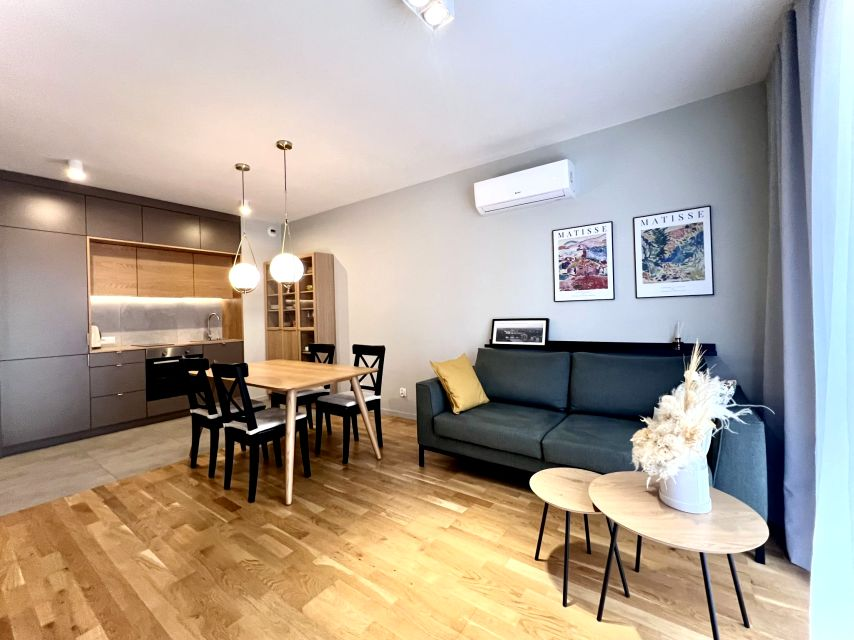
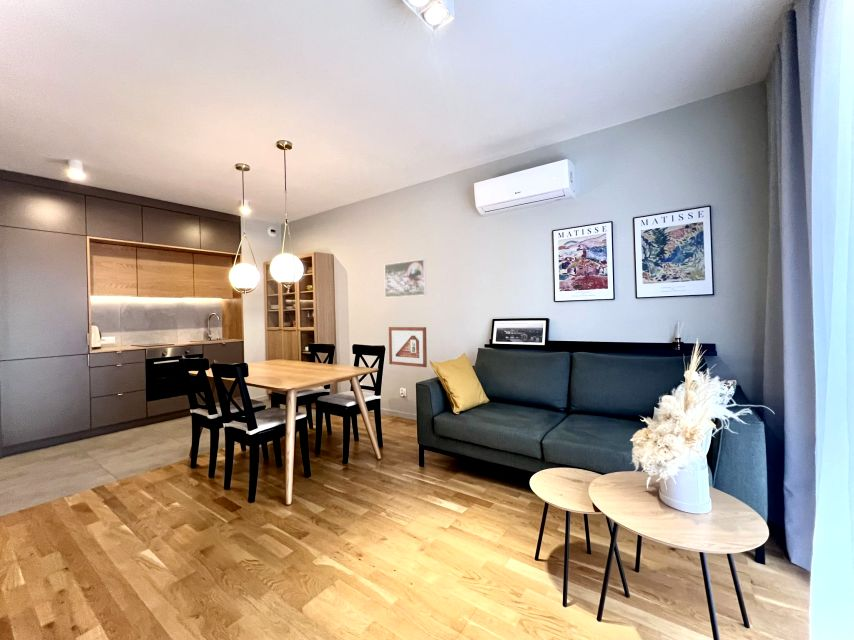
+ picture frame (407, 346)
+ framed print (404, 279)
